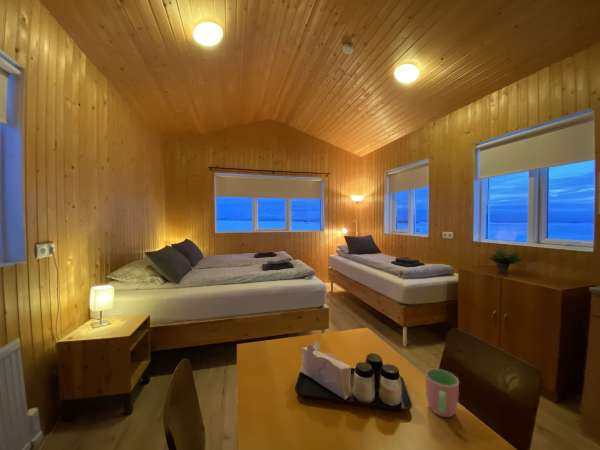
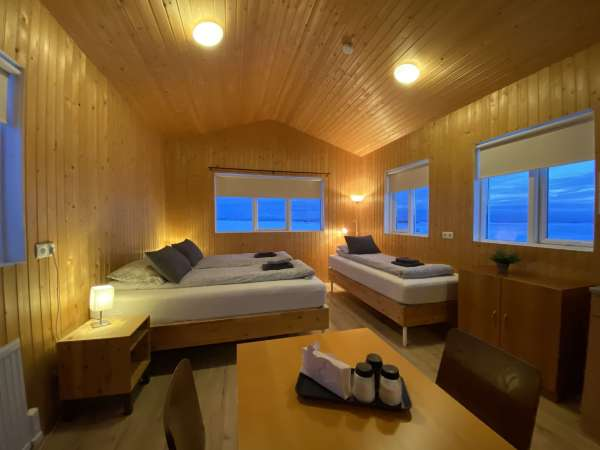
- cup (441, 396)
